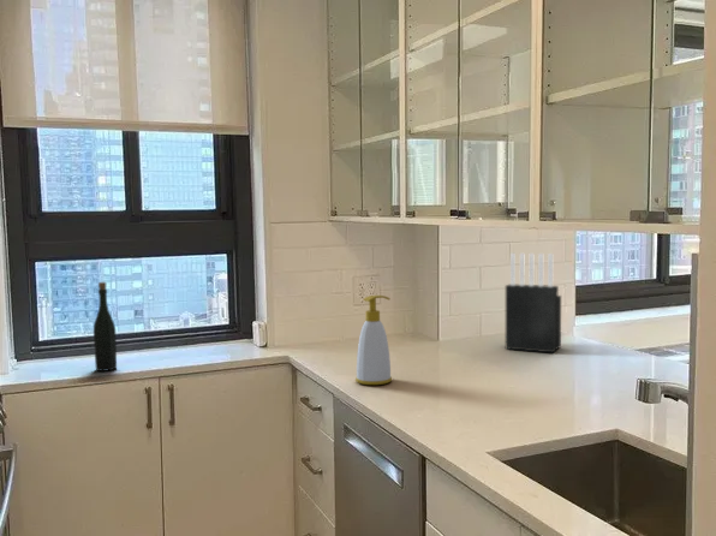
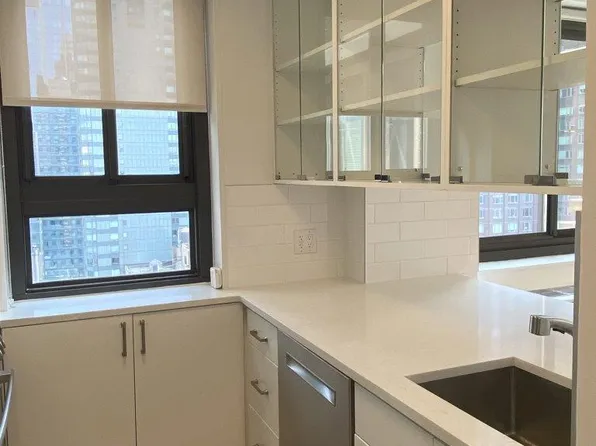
- bottle (103, 326)
- knife block (533, 300)
- soap bottle (372, 338)
